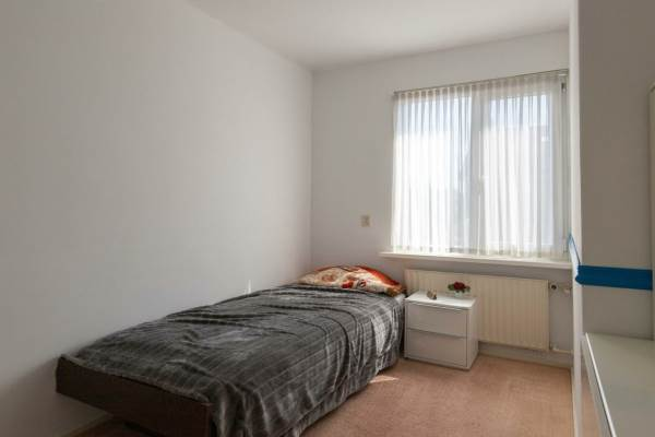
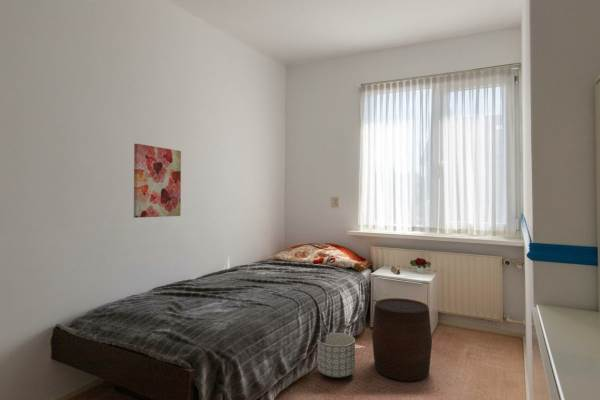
+ planter (336, 356)
+ wall art (158, 182)
+ stool (401, 336)
